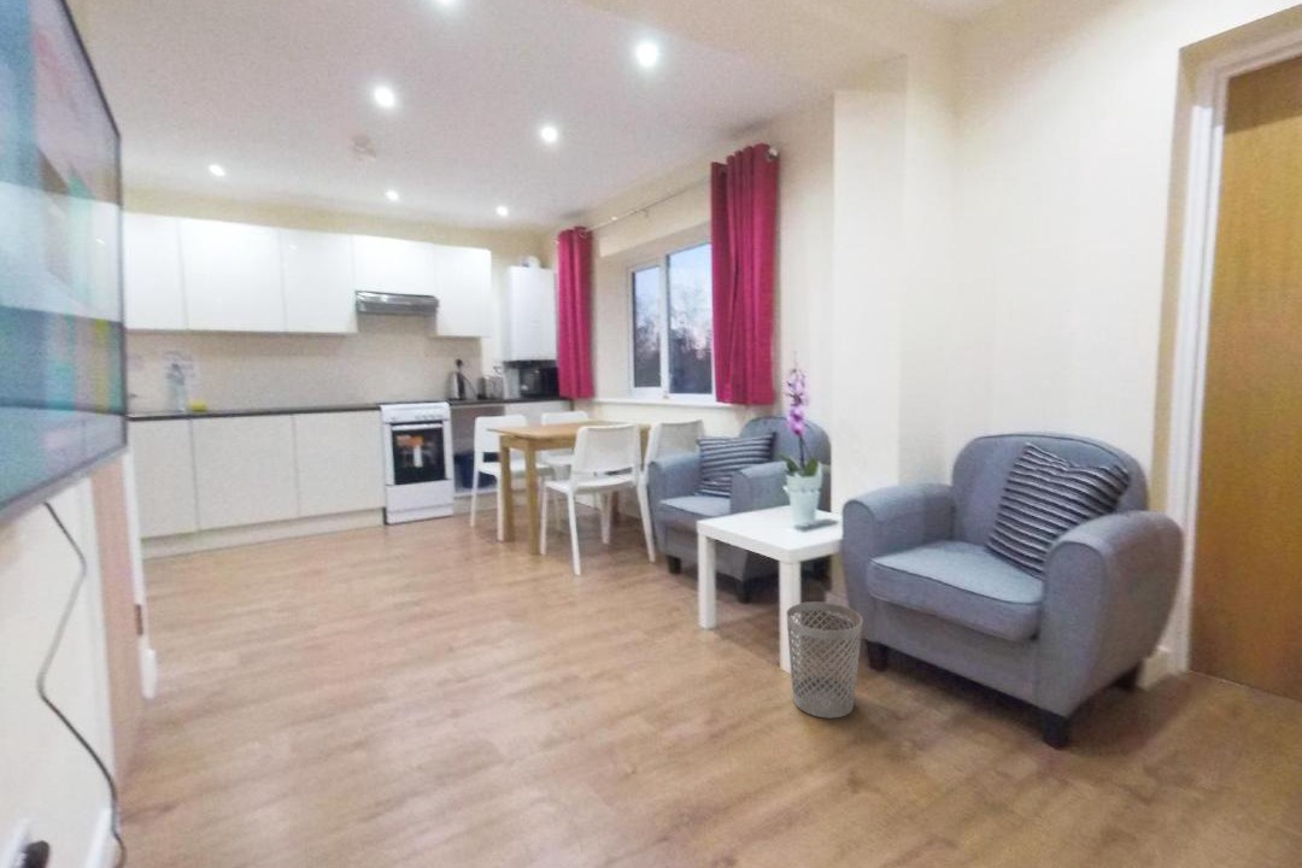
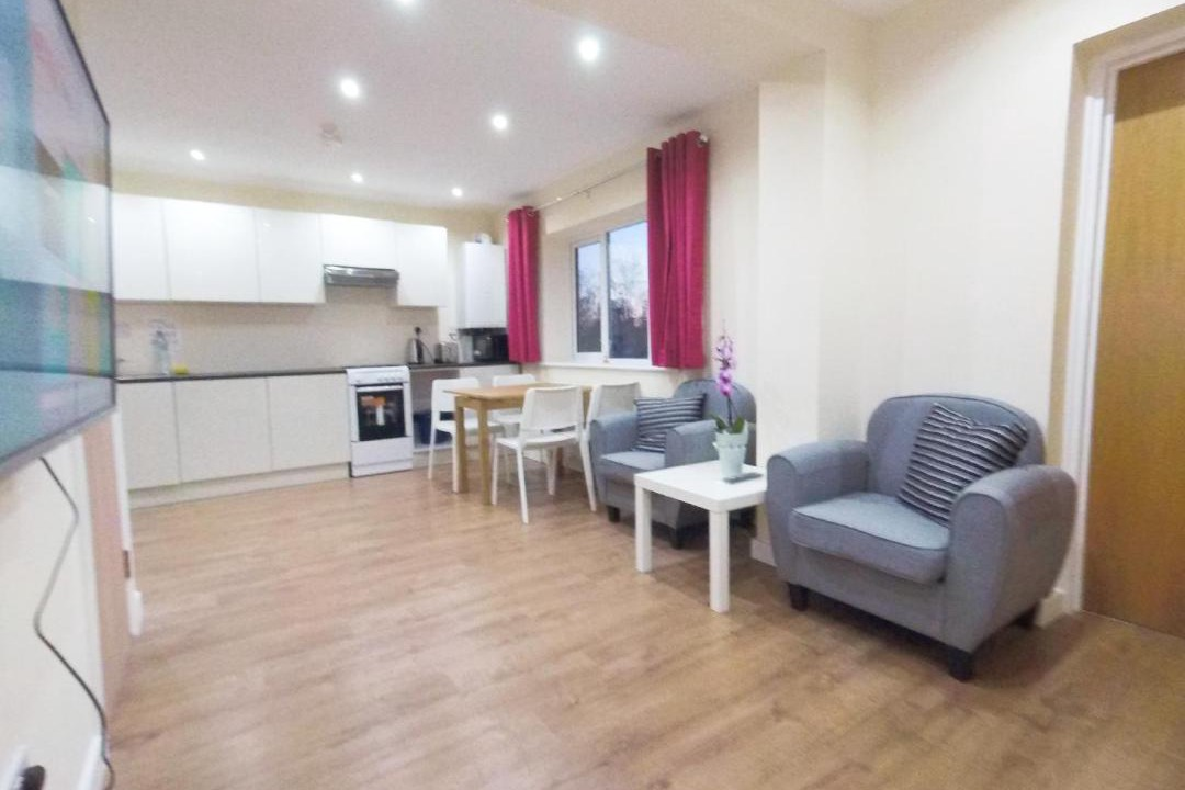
- wastebasket (822, 658)
